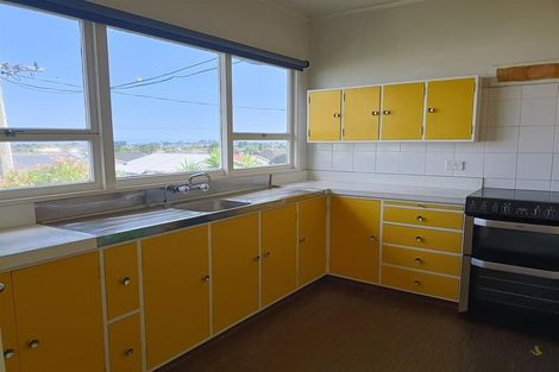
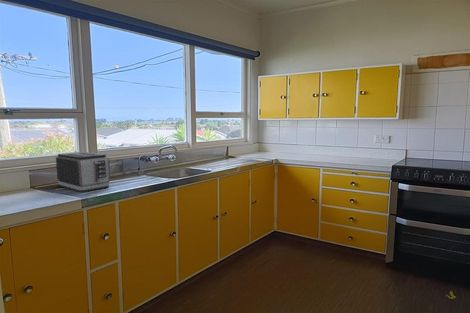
+ toaster (83, 170)
